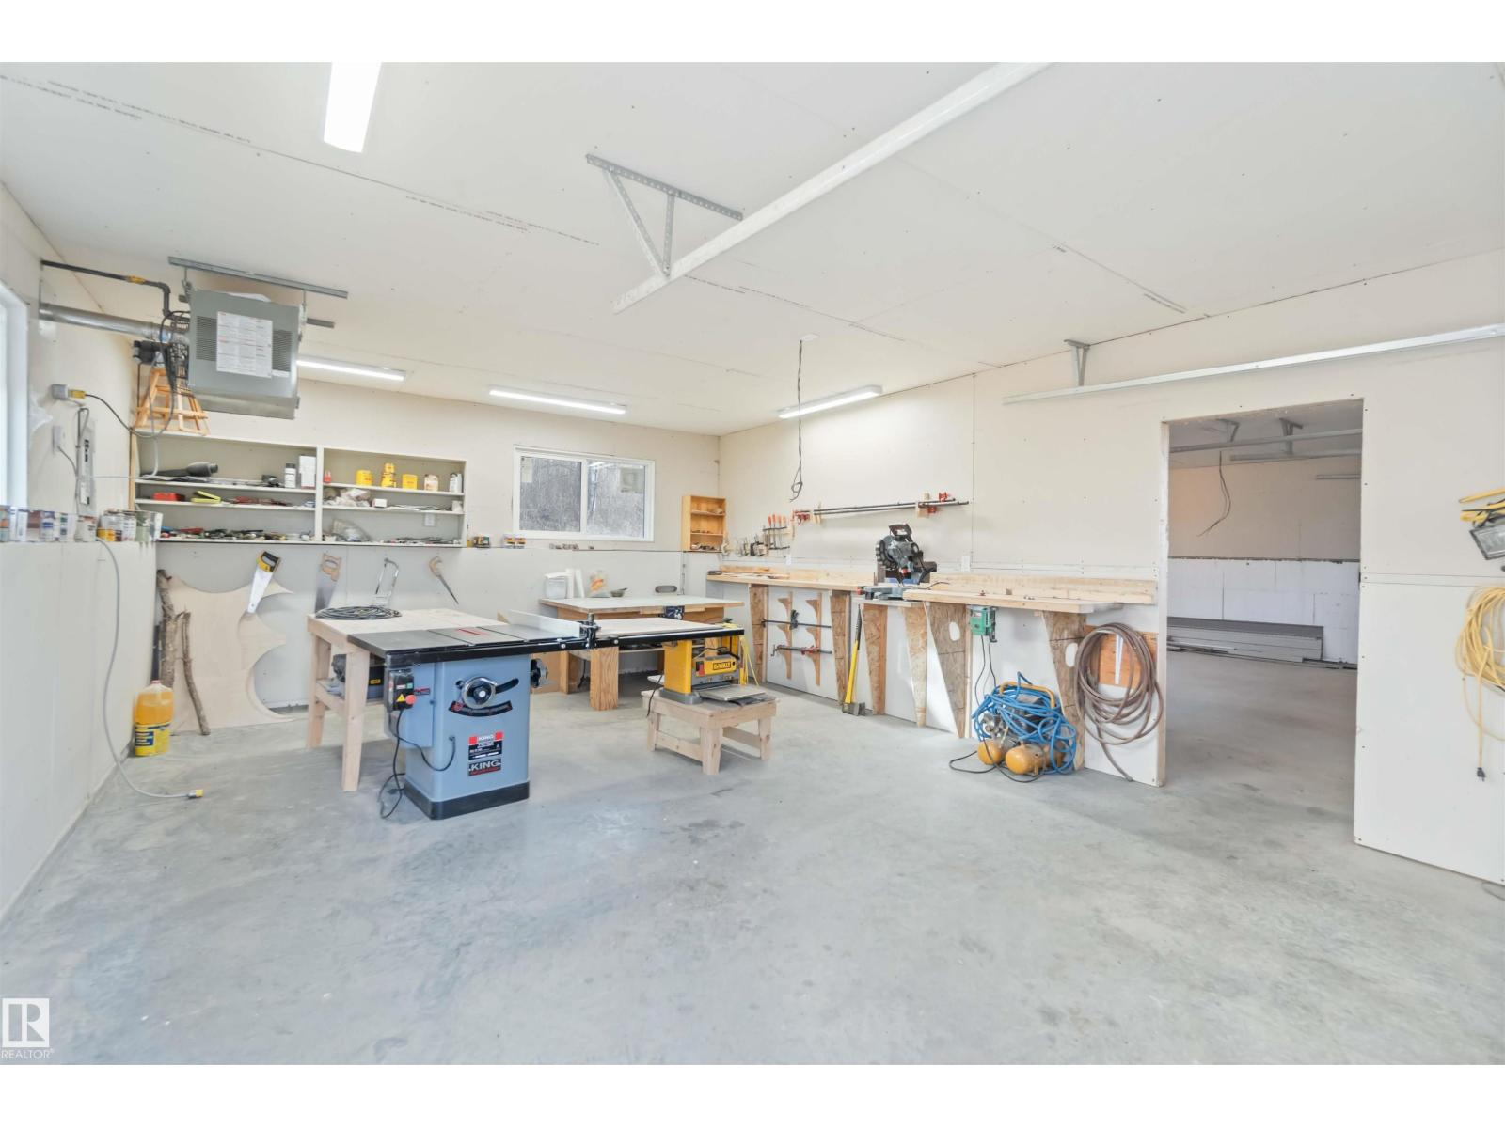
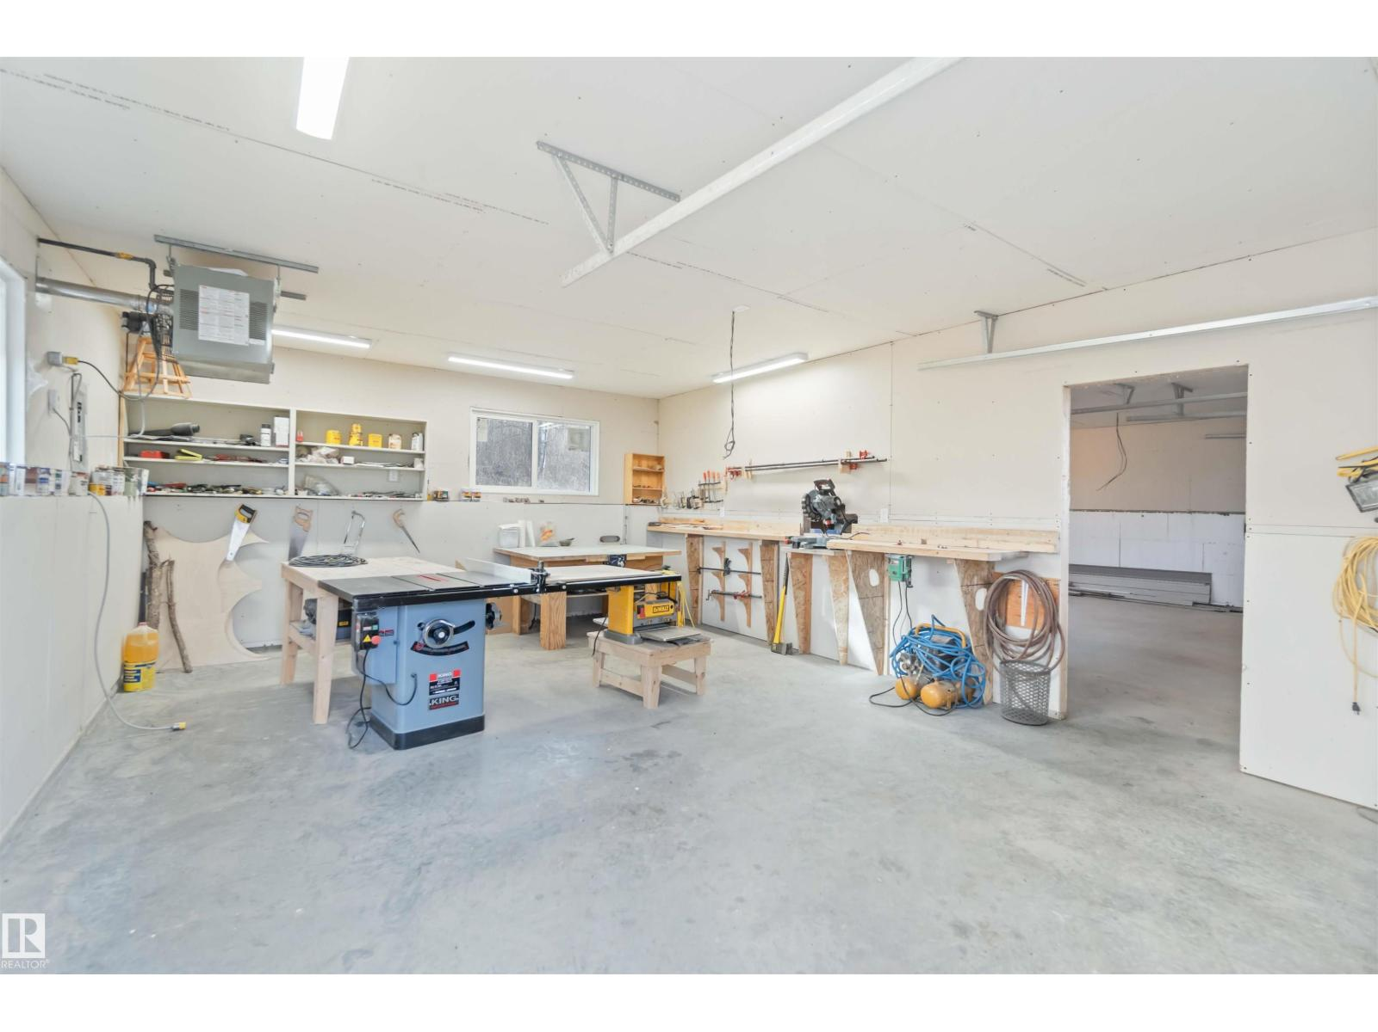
+ waste bin (1024, 691)
